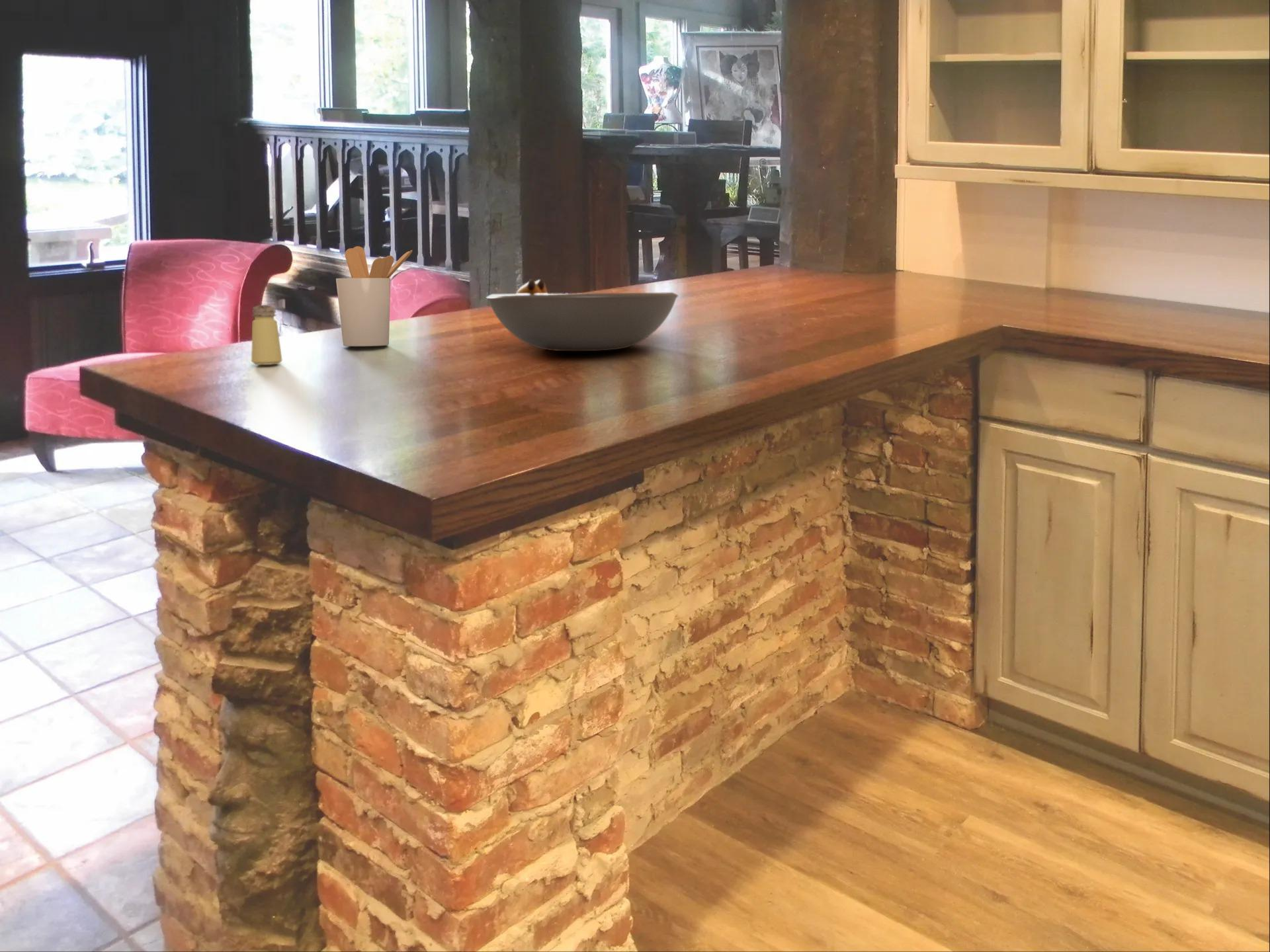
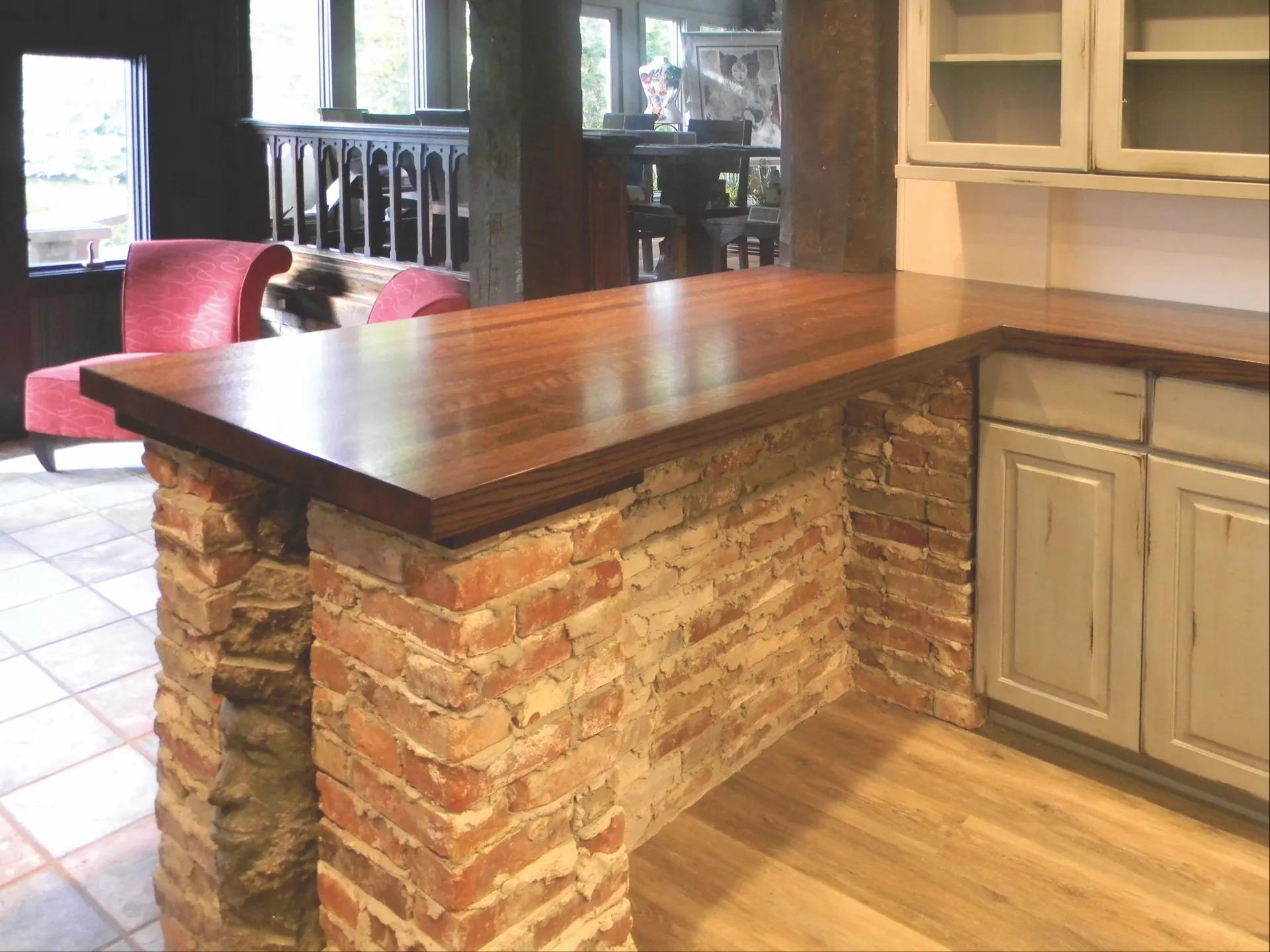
- fruit bowl (583, 314)
- utensil holder (378, 295)
- saltshaker (265, 335)
